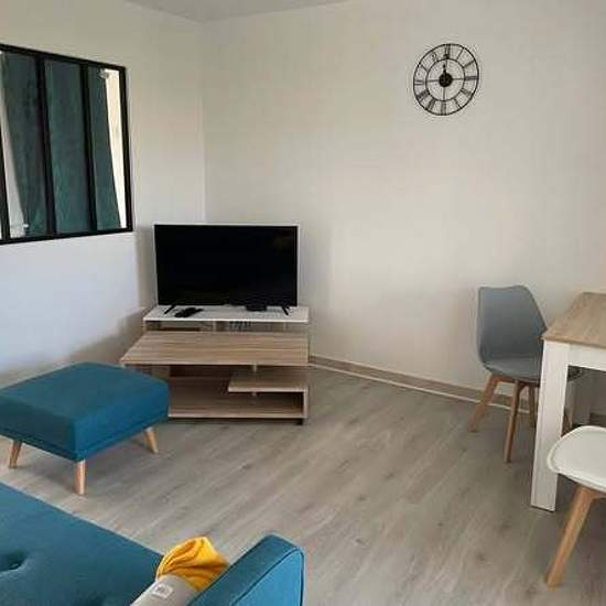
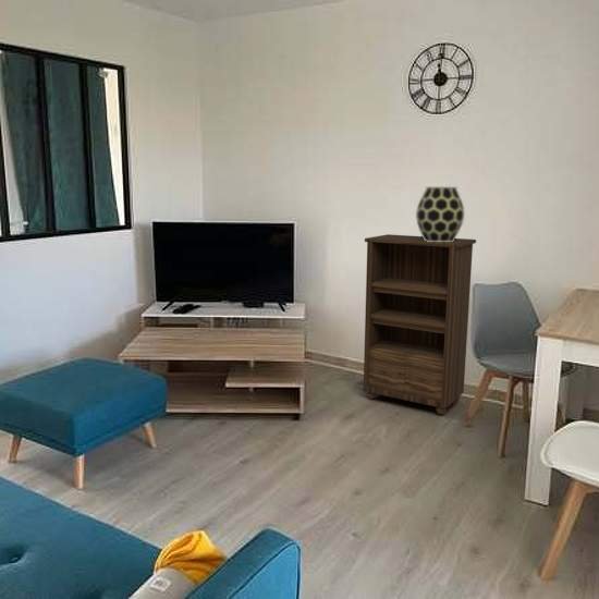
+ vase (440, 213)
+ bookshelf (416, 321)
